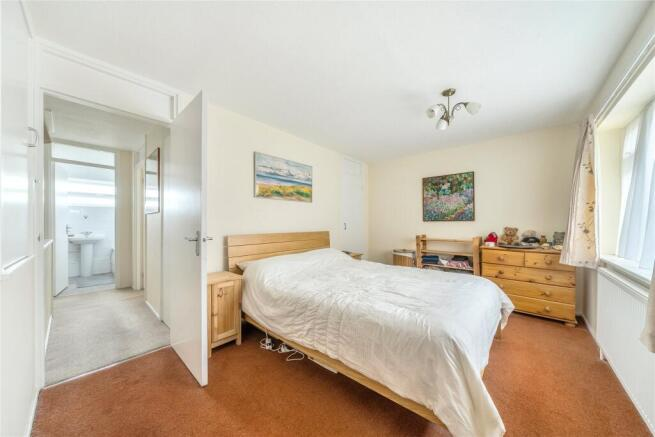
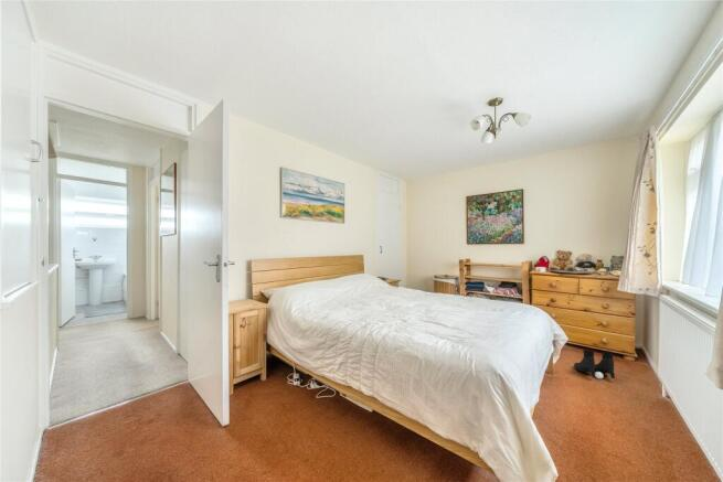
+ boots (593, 360)
